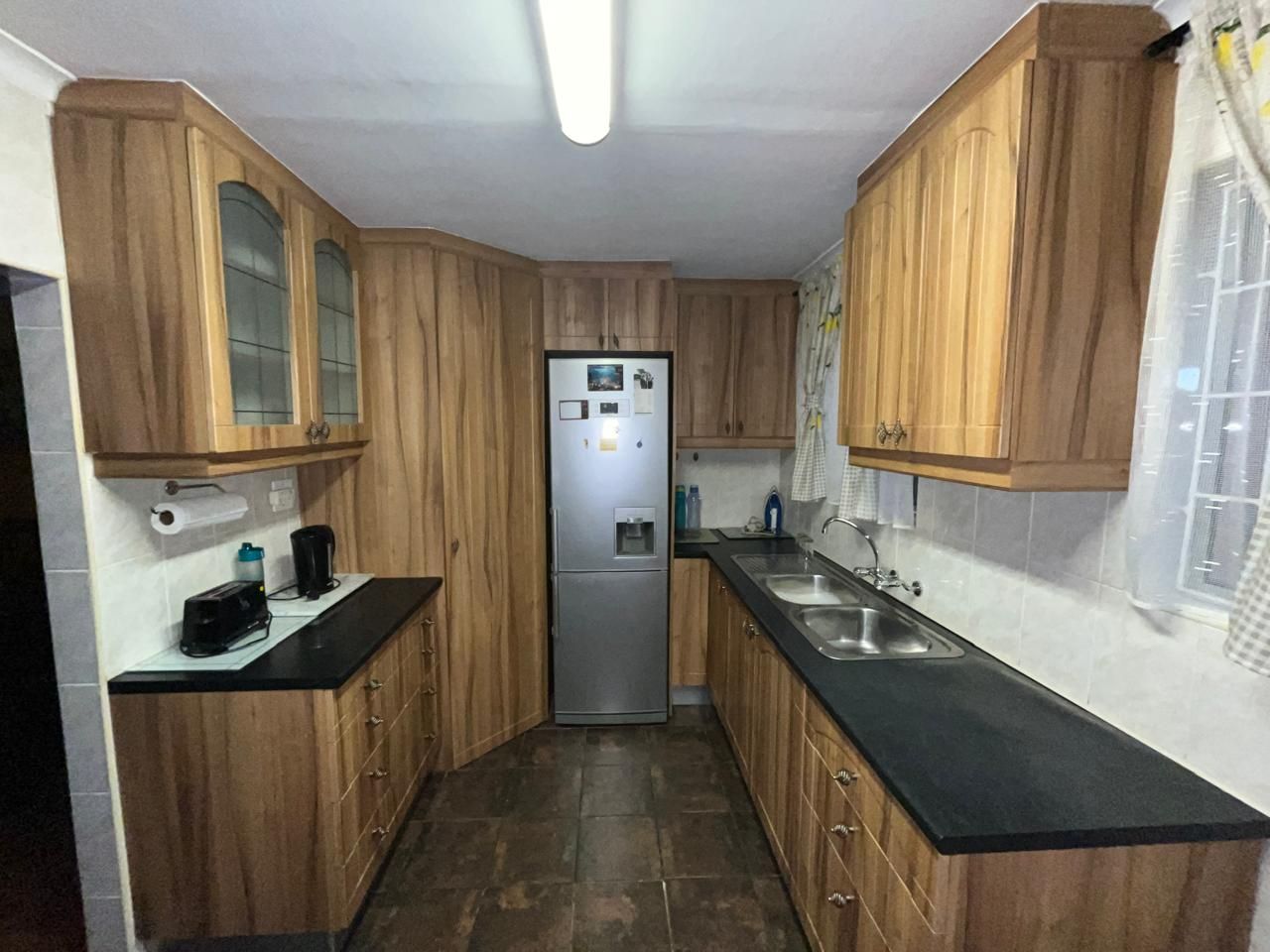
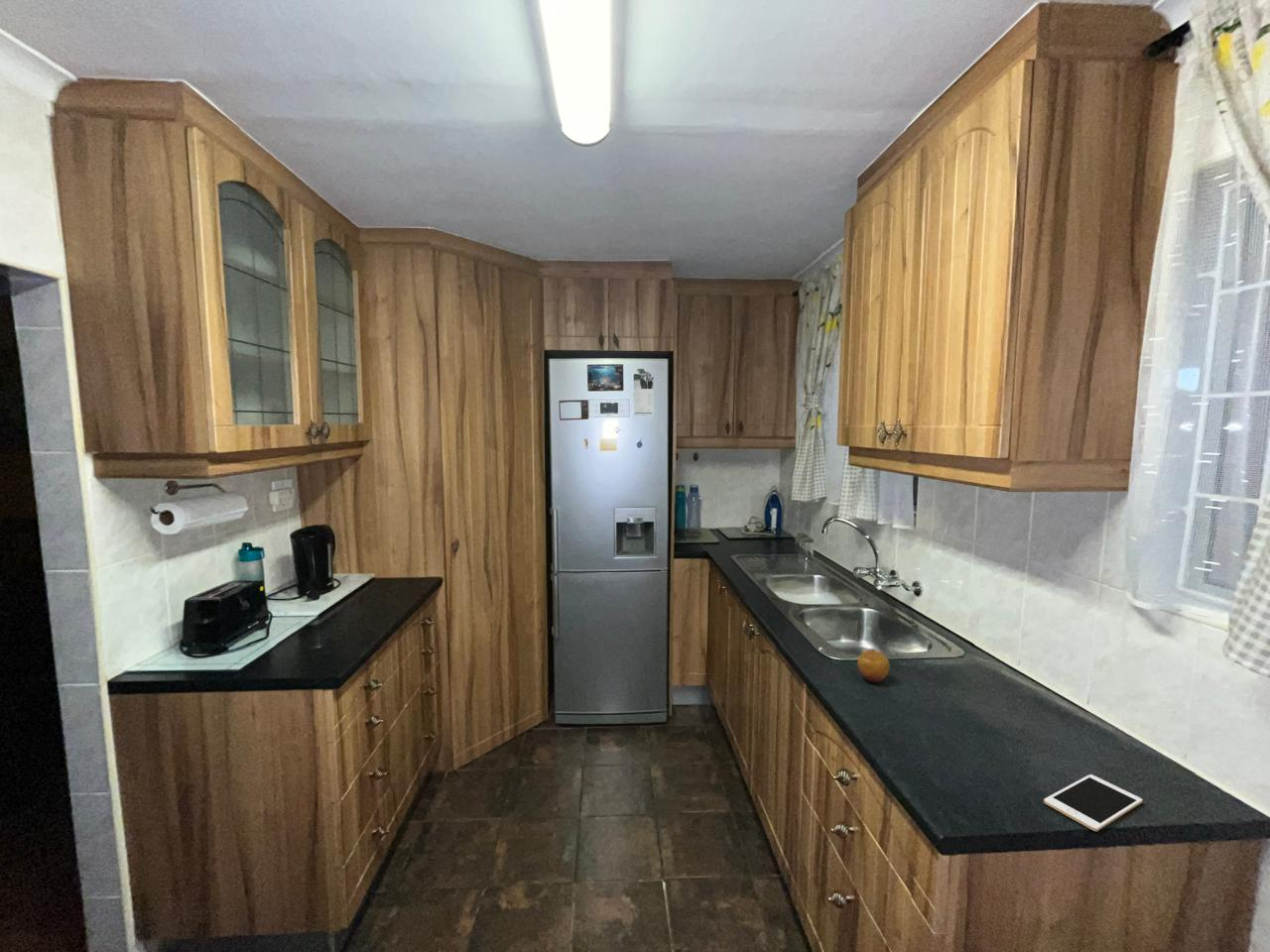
+ cell phone (1092, 800)
+ fruit (873, 664)
